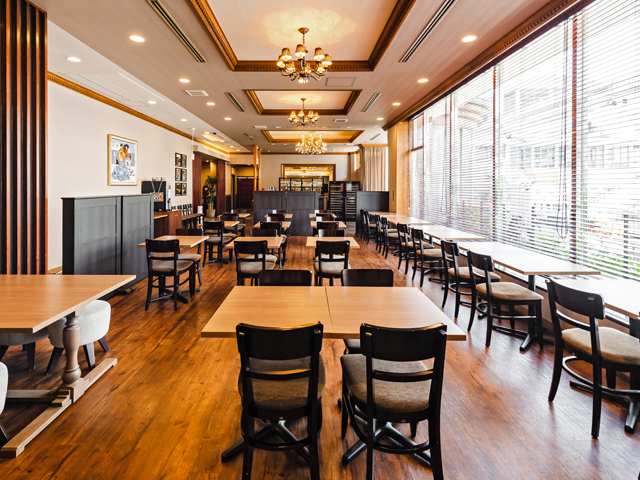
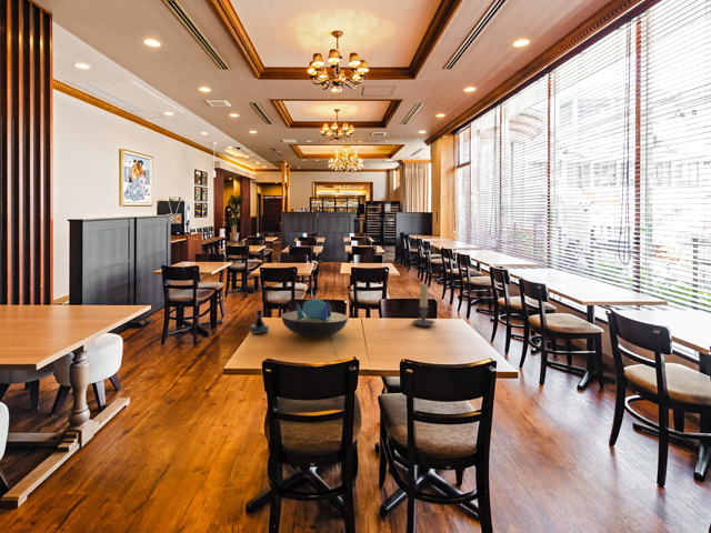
+ candle holder (422, 303)
+ tequila bottle (259, 321)
+ decorative bowl (314, 316)
